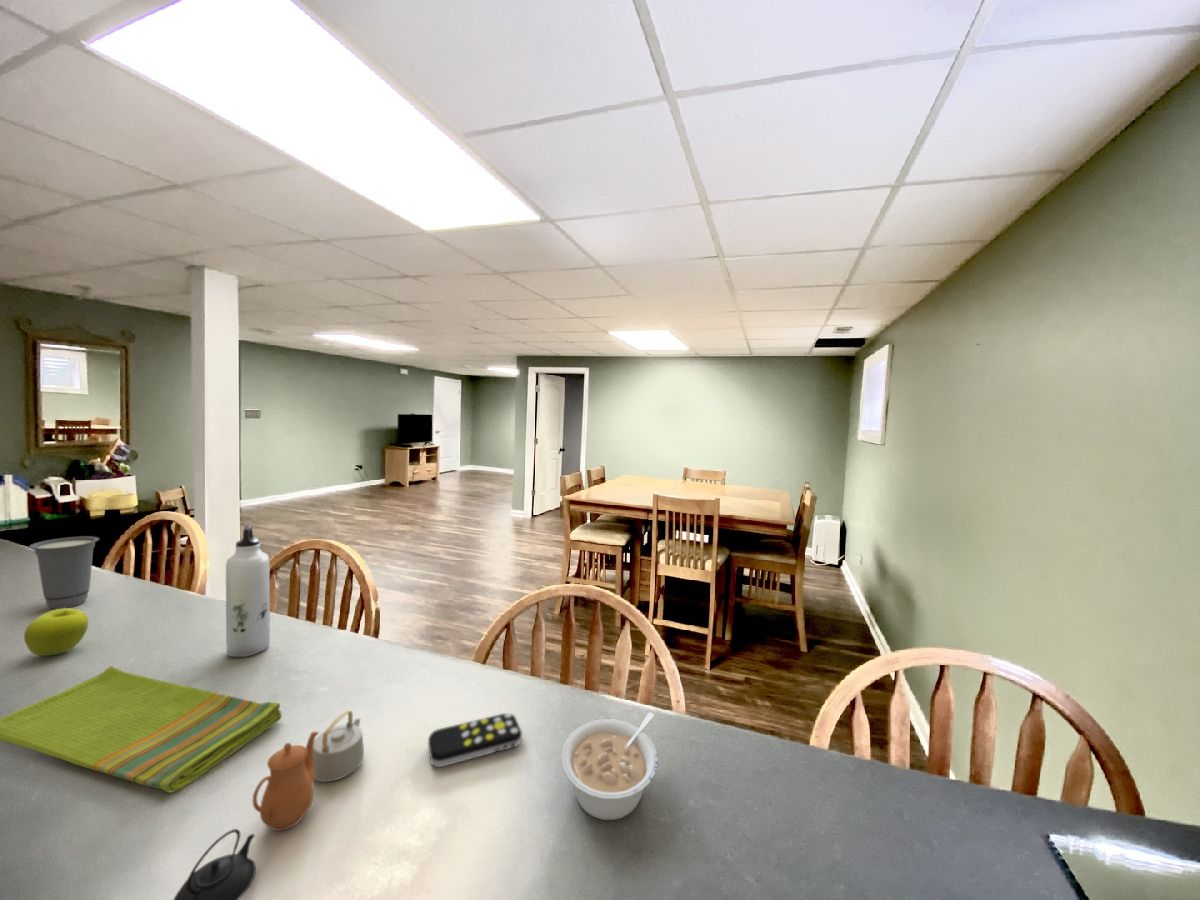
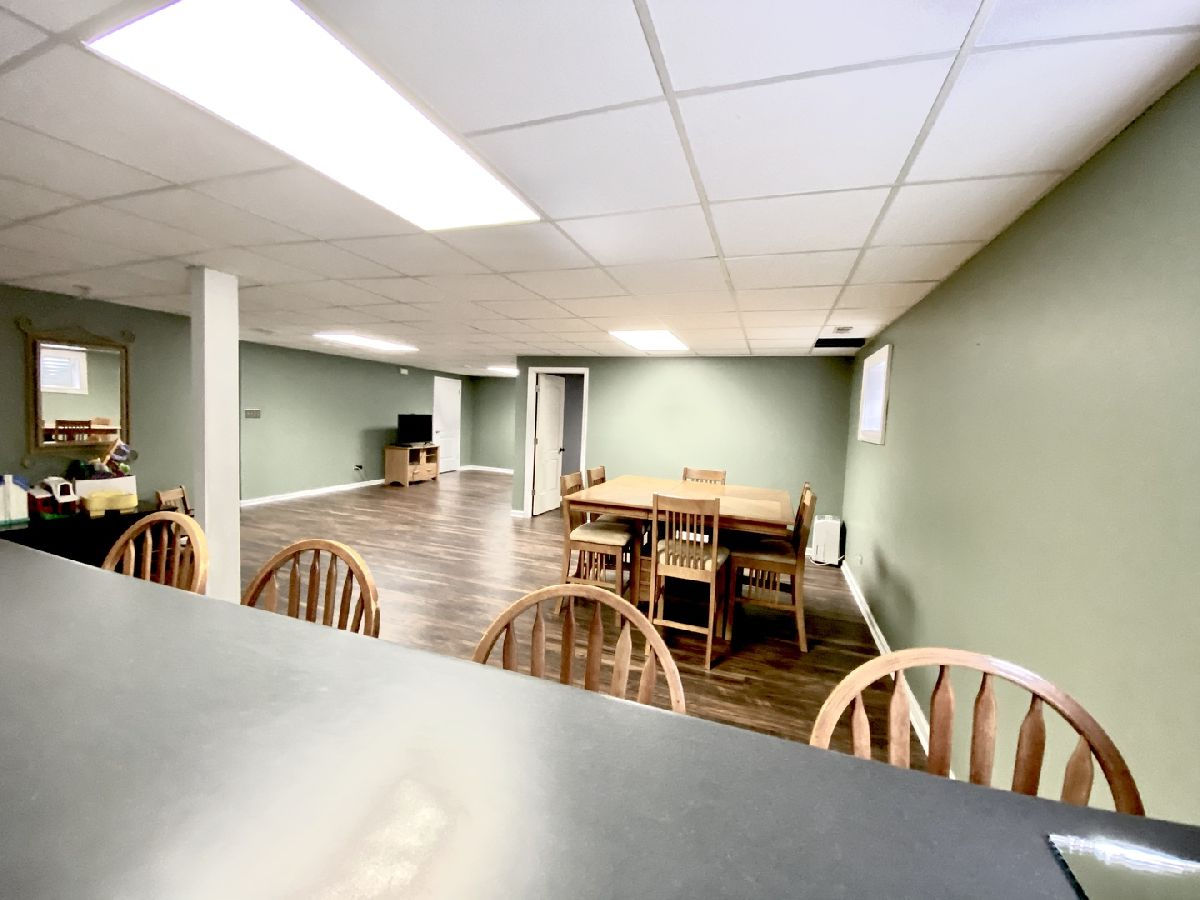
- water bottle (248, 588)
- fruit (57, 631)
- cup (66, 573)
- dish towel (138, 719)
- teapot (291, 777)
- legume (609, 764)
- remote control (475, 737)
